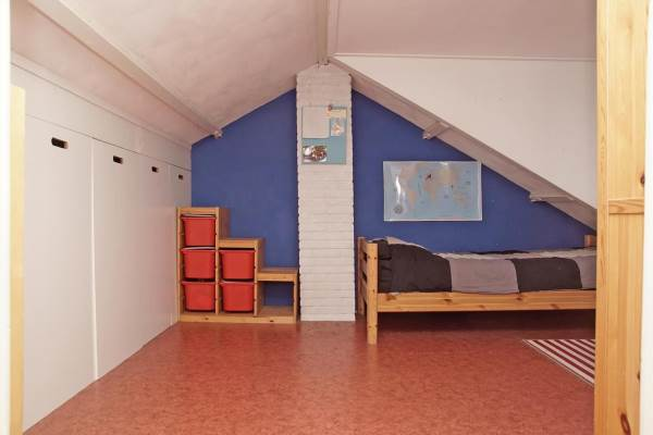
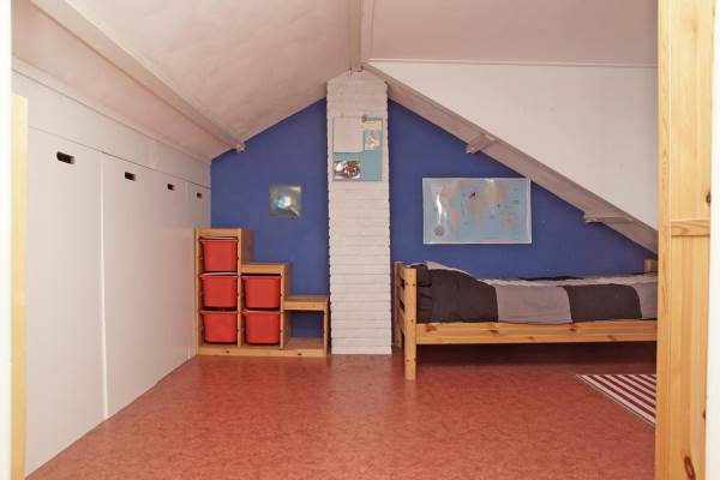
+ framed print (286, 202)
